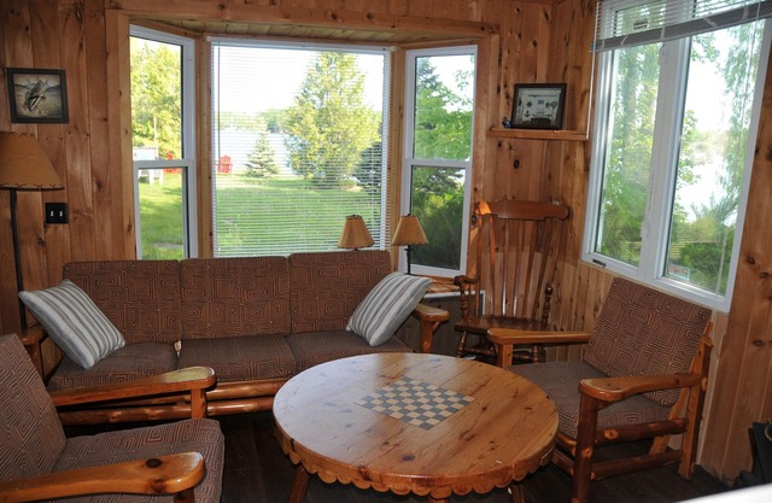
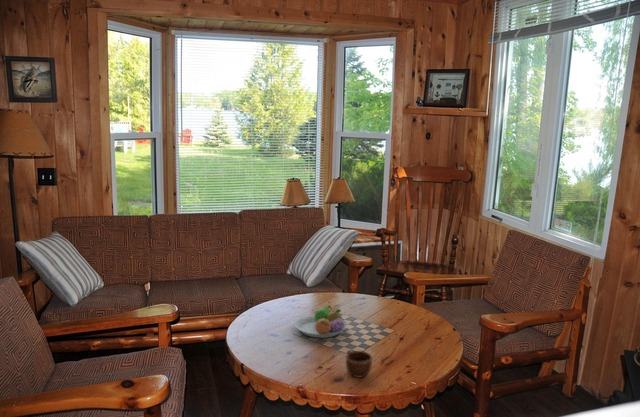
+ fruit bowl (321, 319)
+ mug (356, 364)
